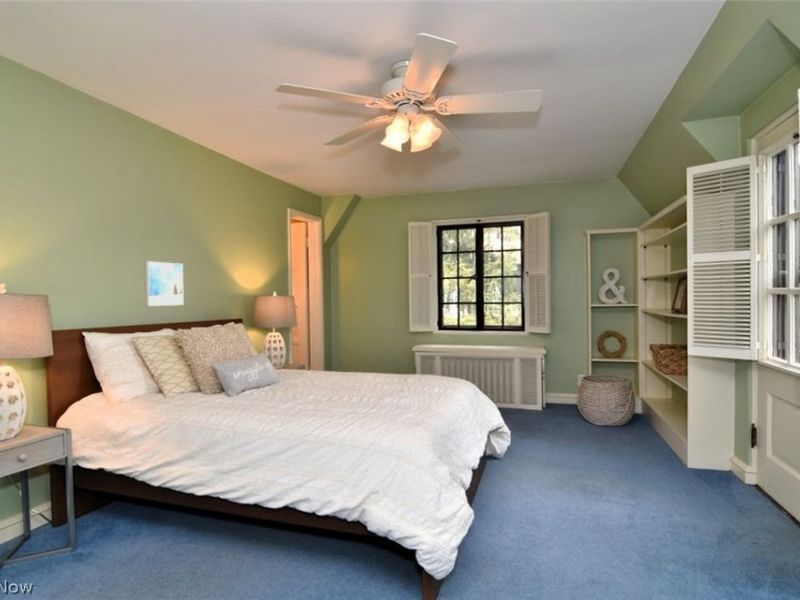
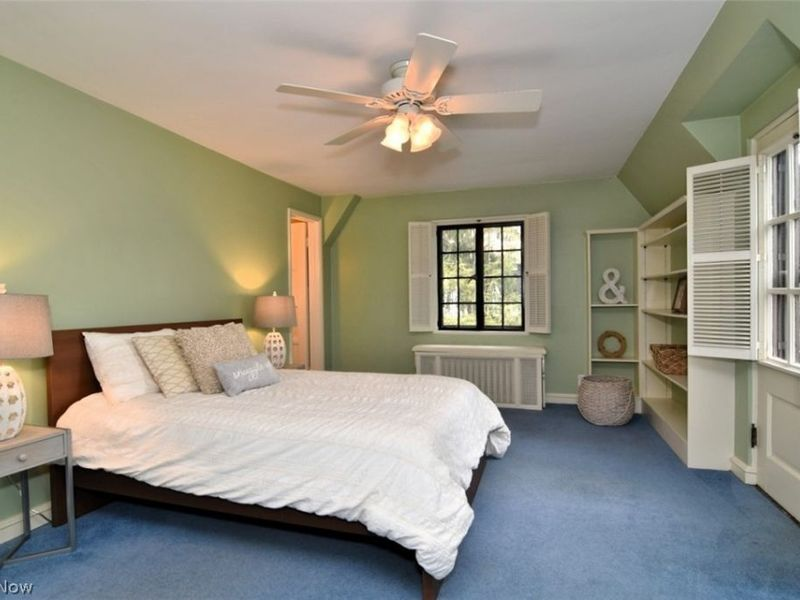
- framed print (164, 284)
